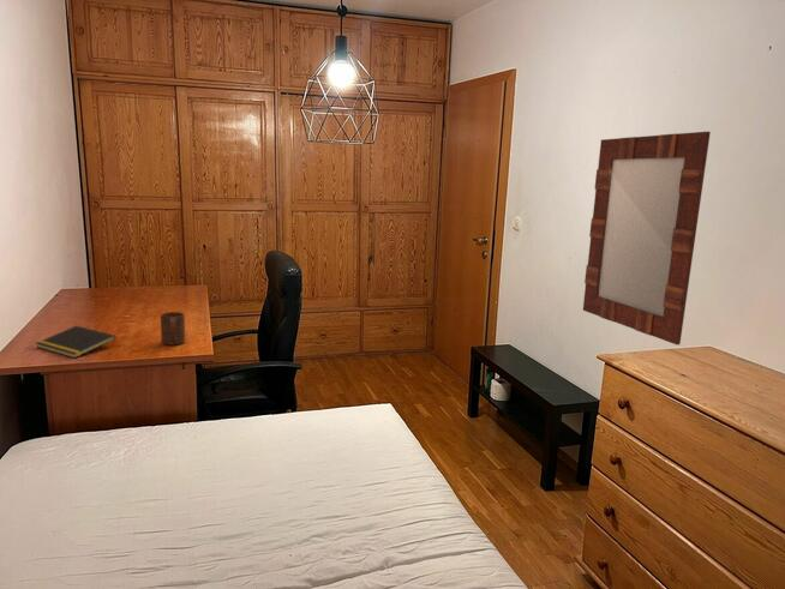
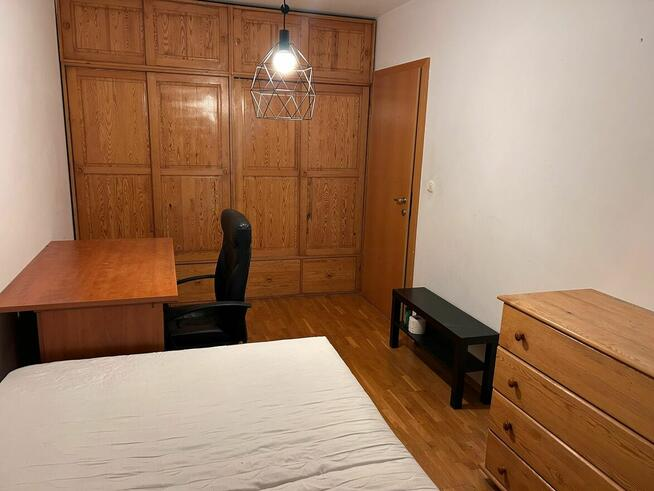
- notepad (76, 341)
- cup (174, 329)
- home mirror (636, 234)
